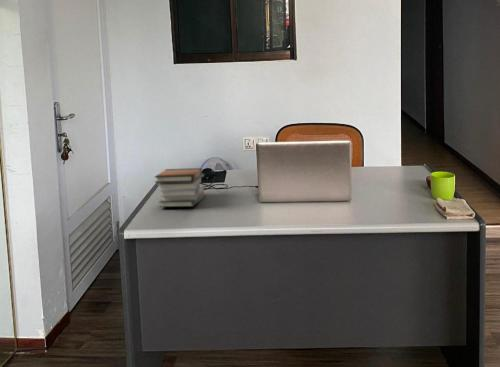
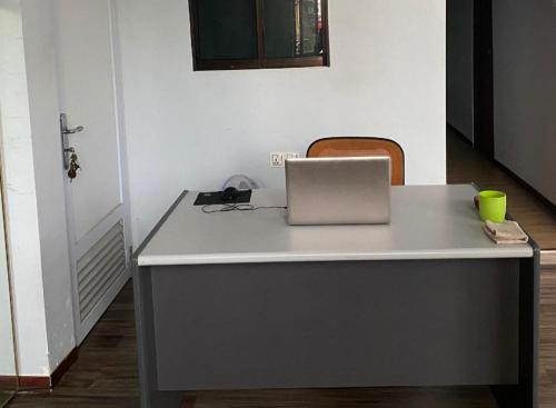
- book stack (180, 187)
